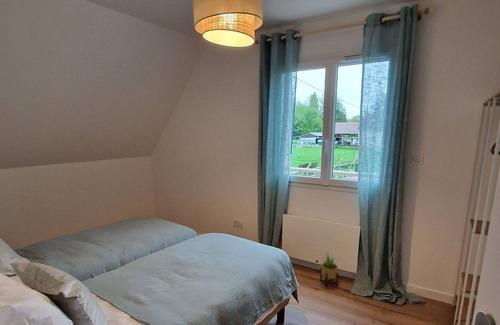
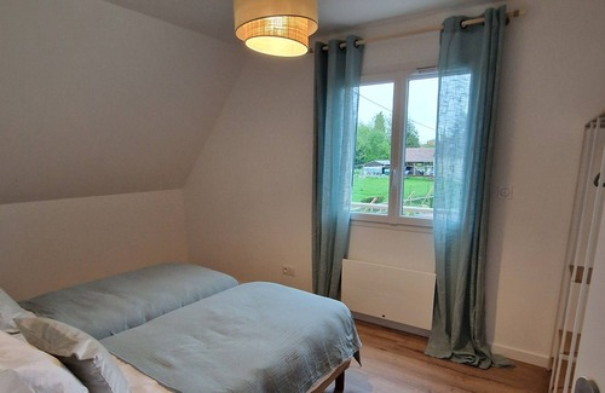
- potted plant (329, 268)
